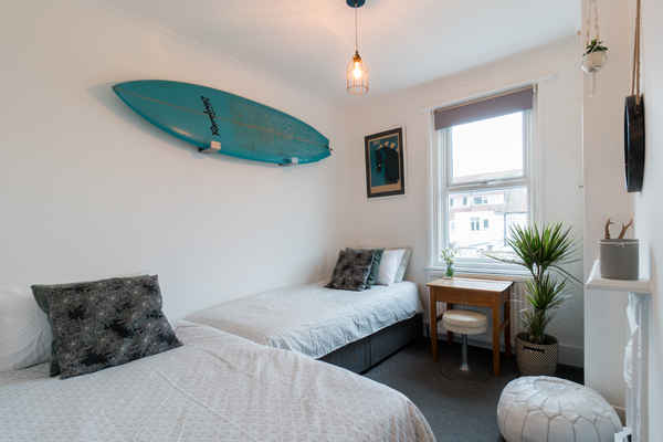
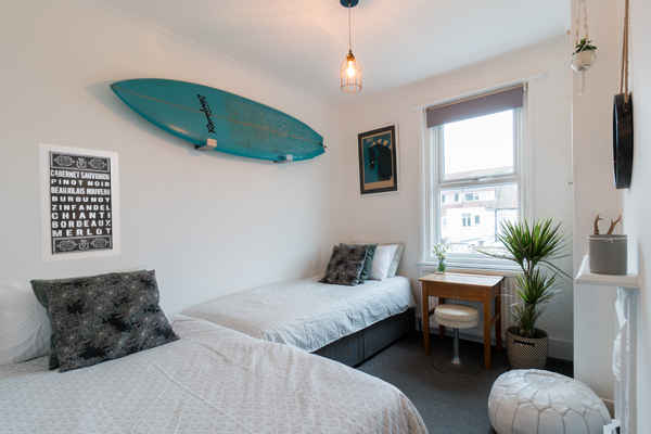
+ wall art (82, 203)
